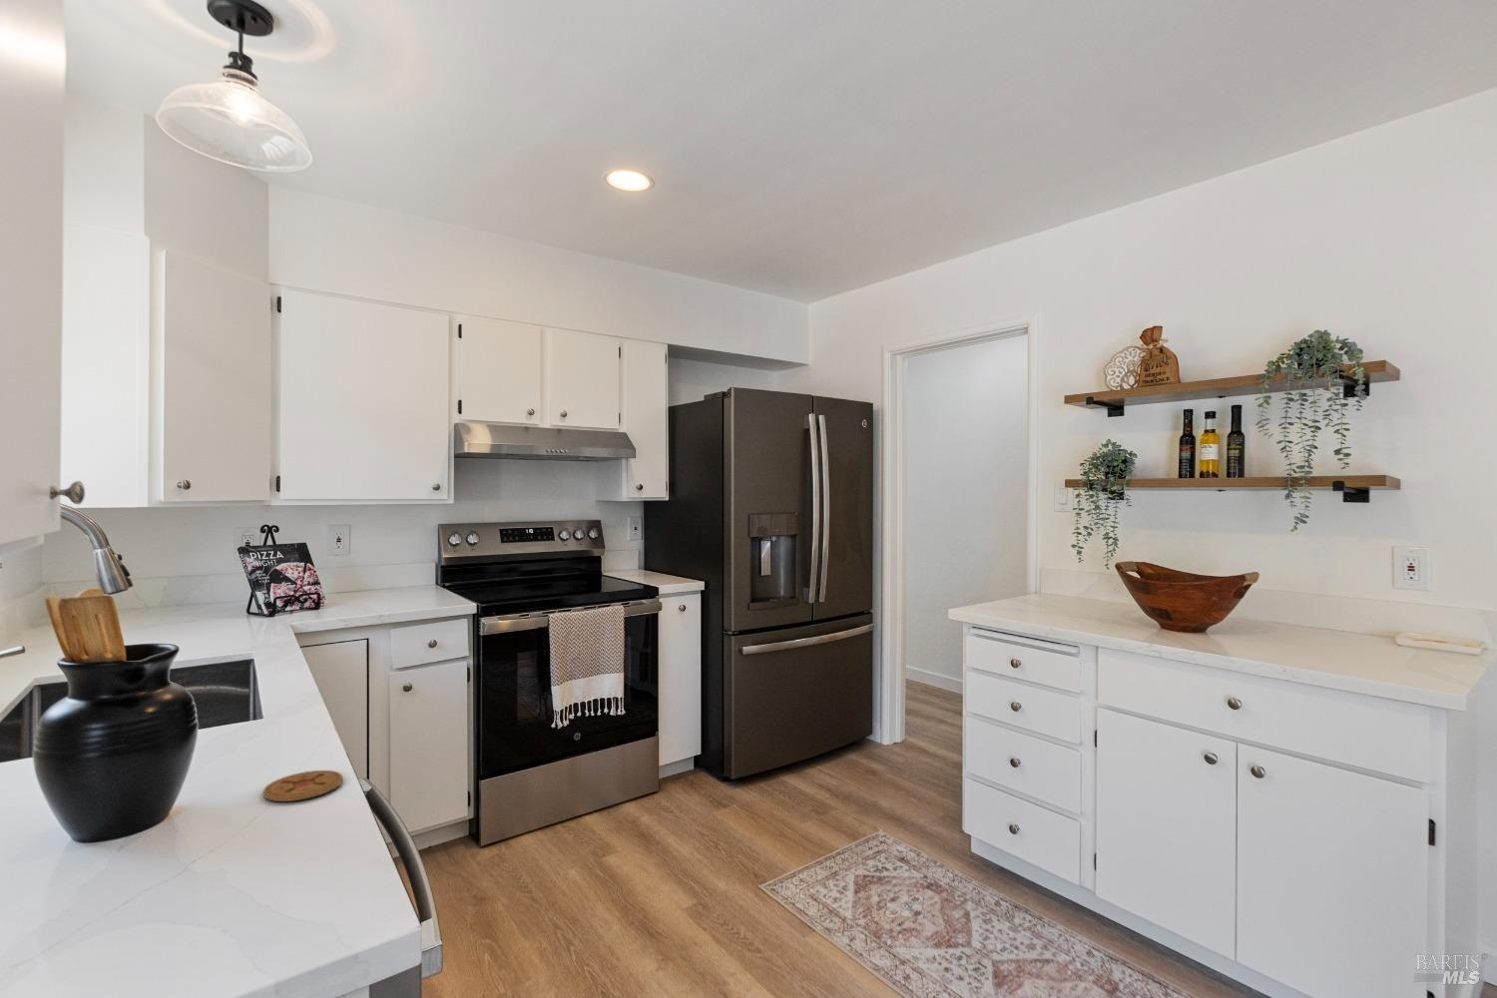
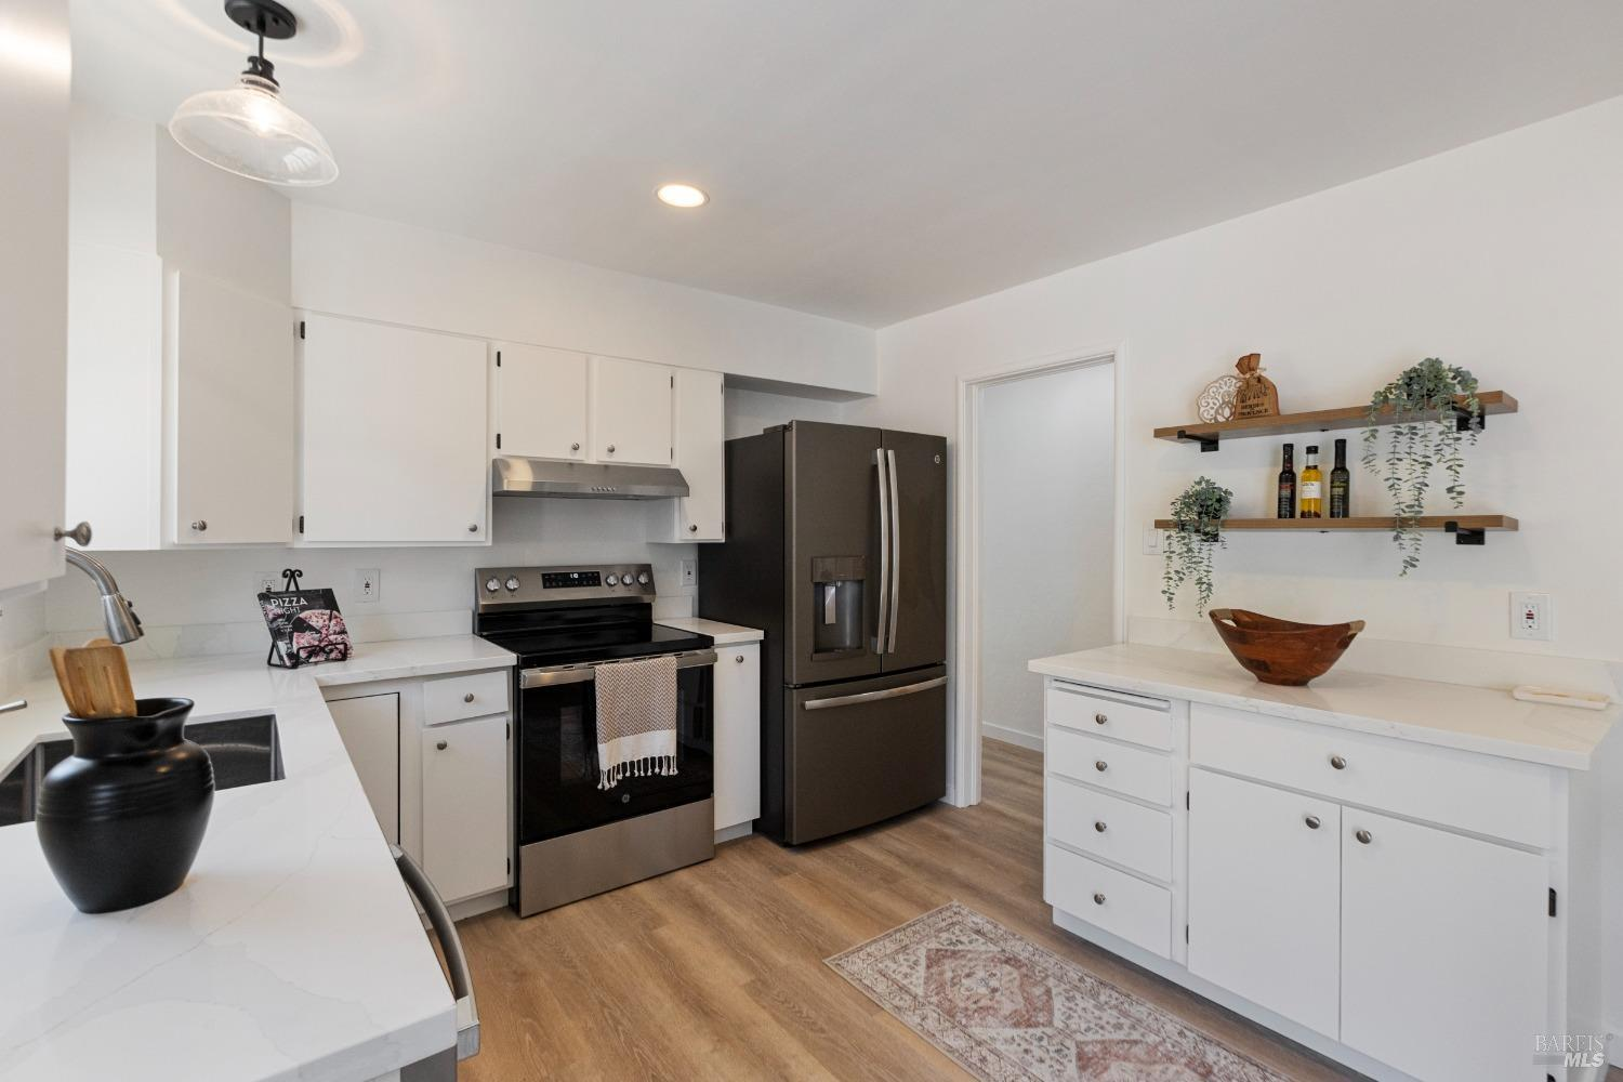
- coaster (303, 784)
